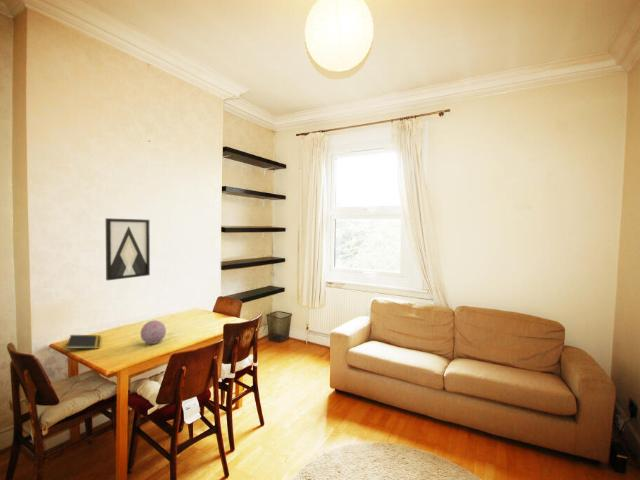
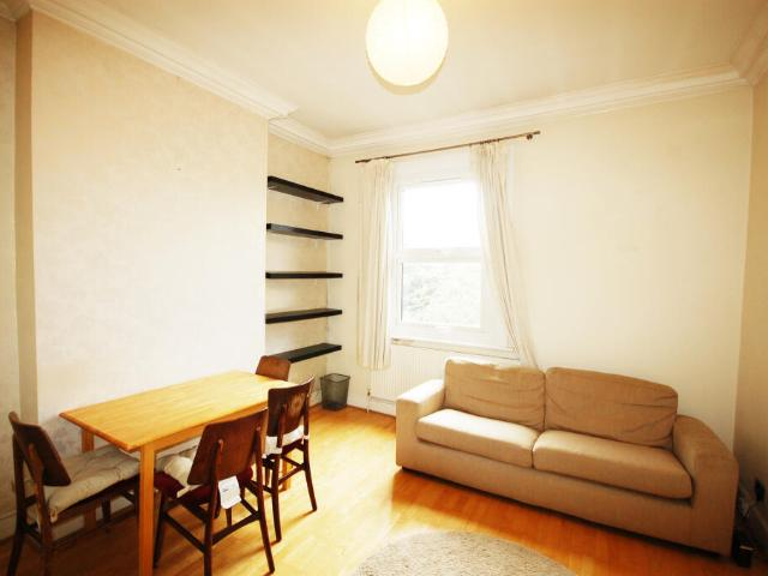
- decorative orb (153, 332)
- notepad (84, 341)
- wall art (128, 248)
